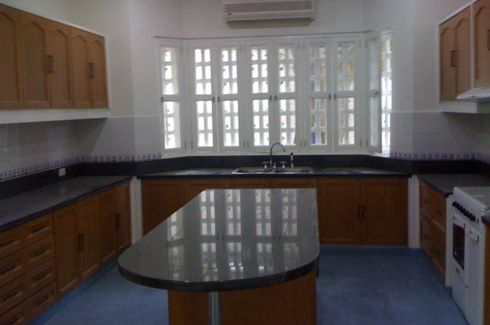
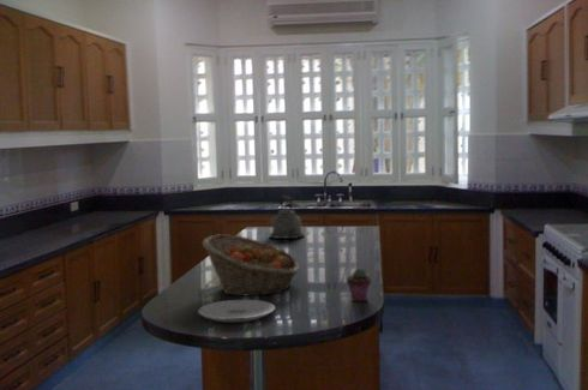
+ fruit basket (251, 262)
+ potted succulent (359, 283)
+ plate (236, 311)
+ kettle (288, 216)
